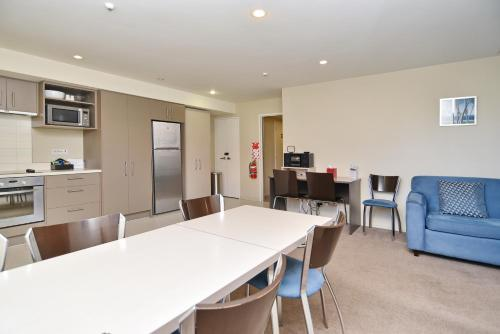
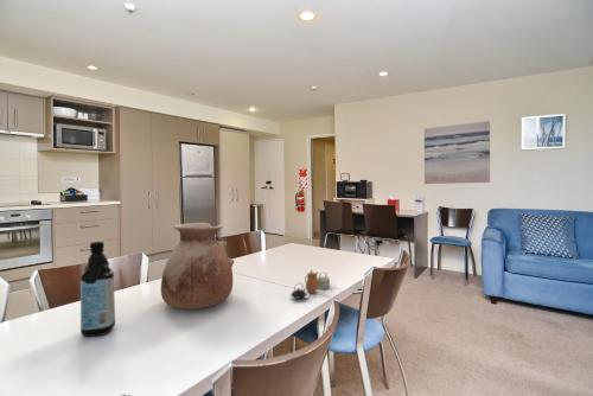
+ teapot (312, 280)
+ wall art (455, 154)
+ vase (198, 263)
+ water bottle (97, 287)
